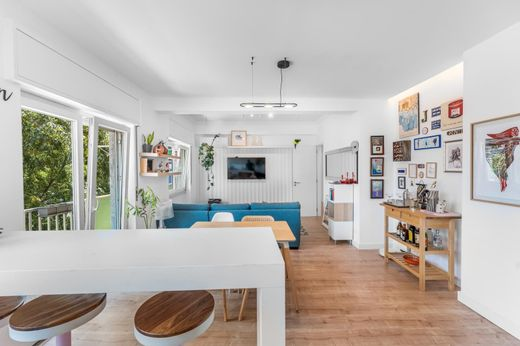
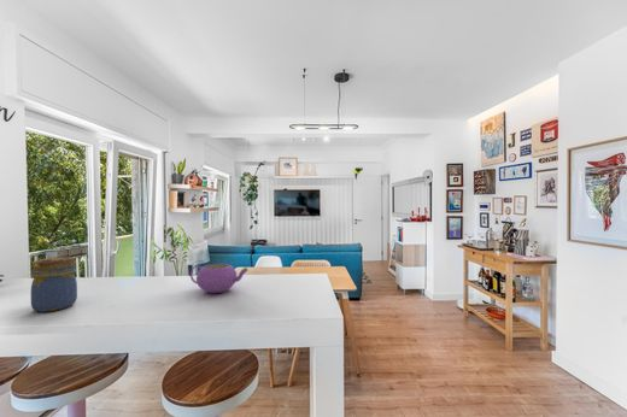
+ teapot (218, 277)
+ jar (53, 282)
